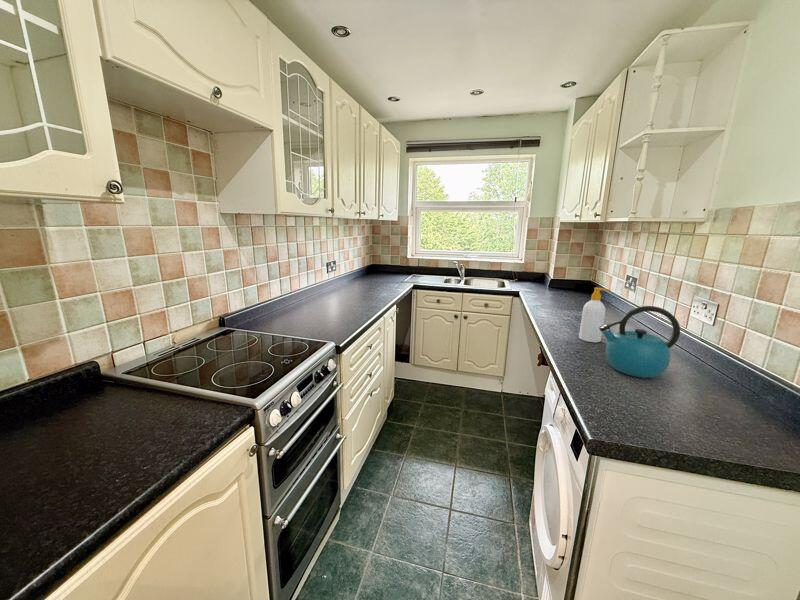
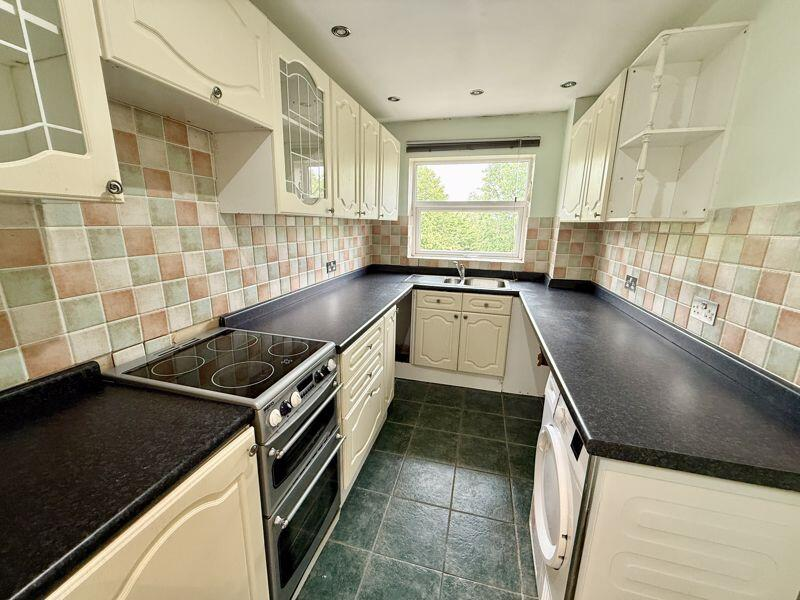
- kettle (635, 338)
- soap bottle (594, 314)
